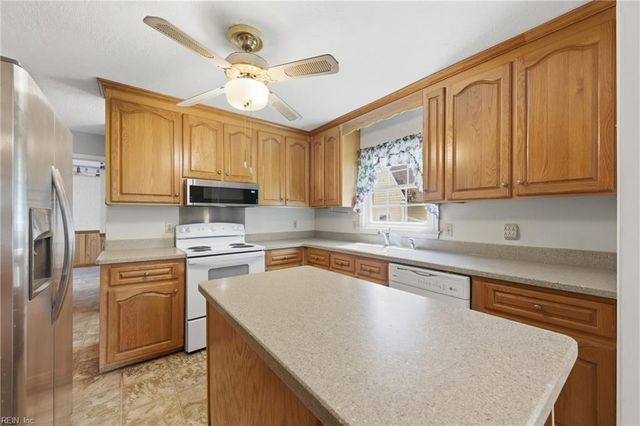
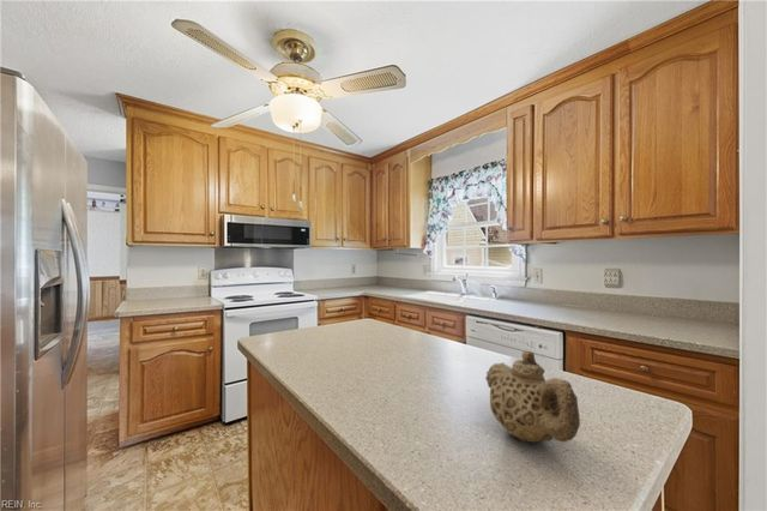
+ teapot (527, 395)
